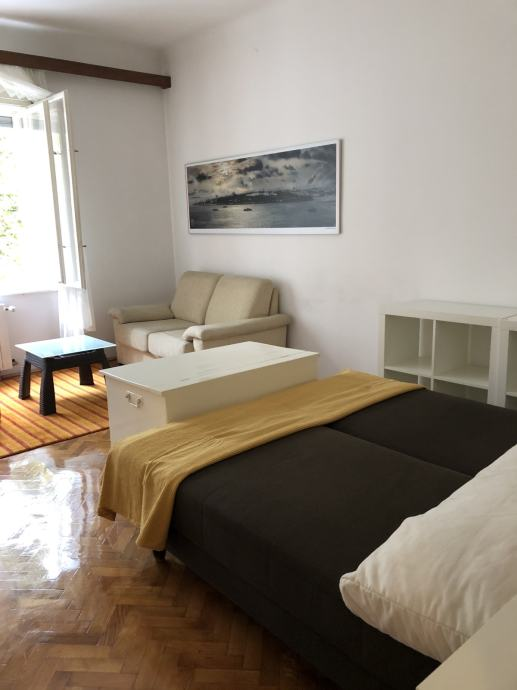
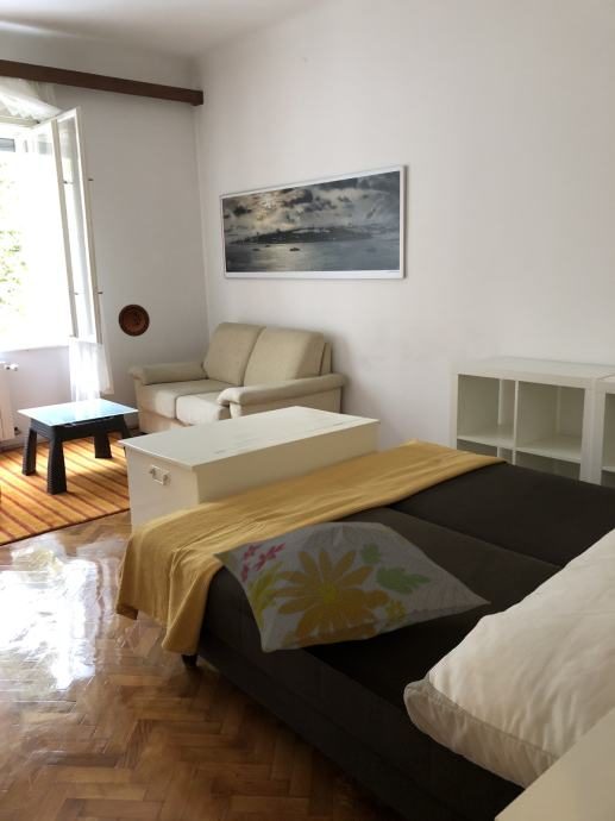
+ decorative pillow (338, 576)
+ decorative plate (133, 320)
